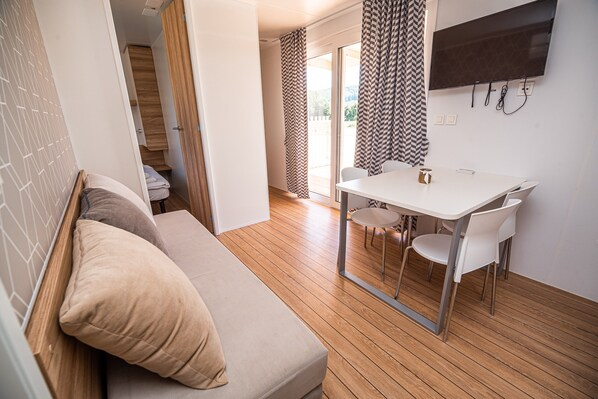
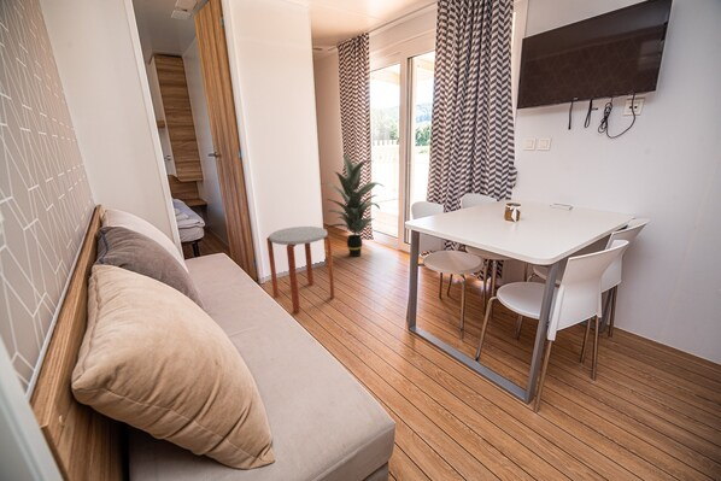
+ indoor plant (352, 206)
+ side table (306, 265)
